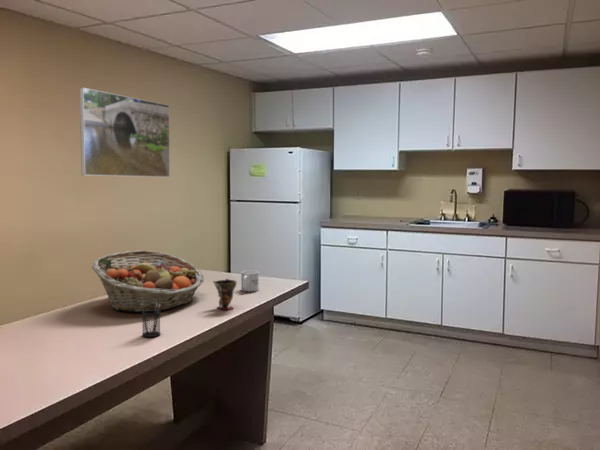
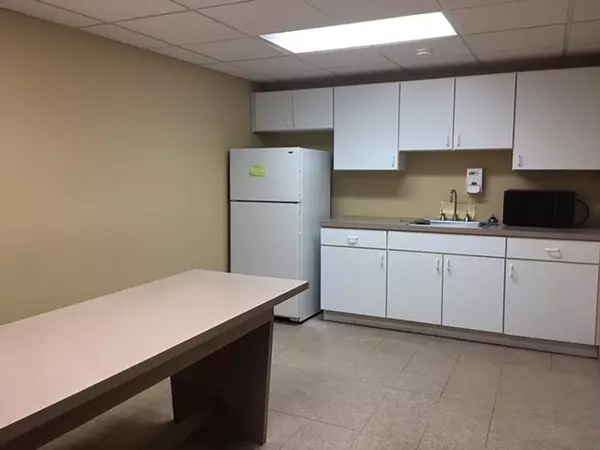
- mug (248, 281)
- fruit basket (150, 279)
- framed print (129, 137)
- pencil holder (150, 318)
- cup (224, 294)
